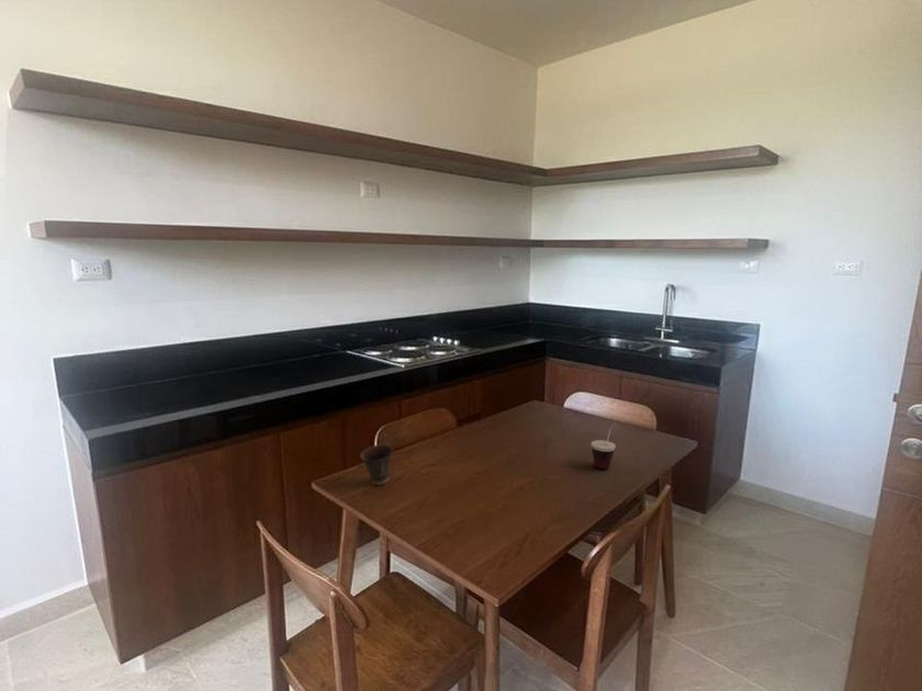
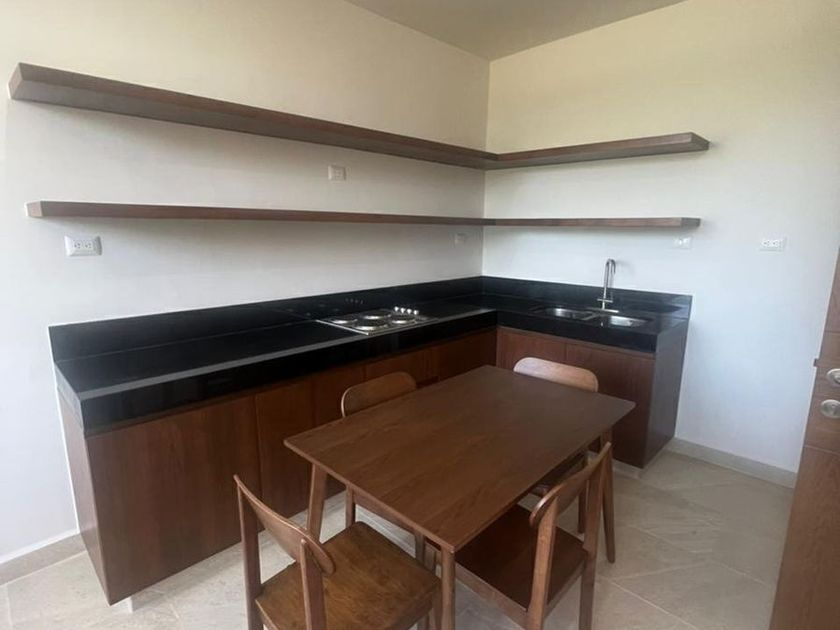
- cup (606, 444)
- cup (376, 466)
